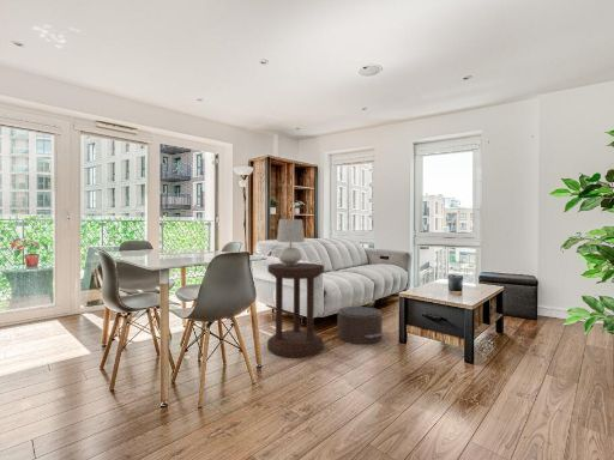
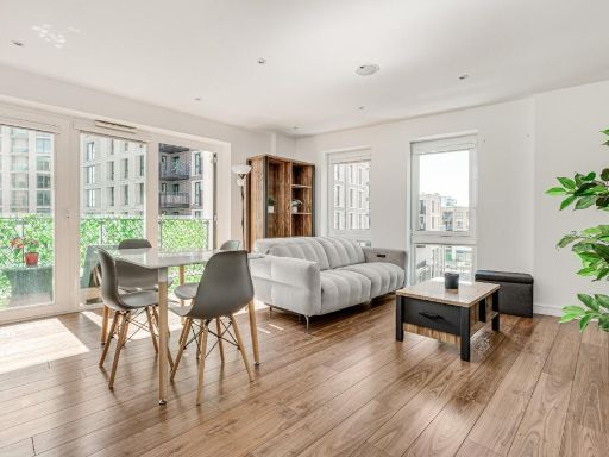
- pouf (362, 322)
- side table (295, 305)
- table lamp (290, 242)
